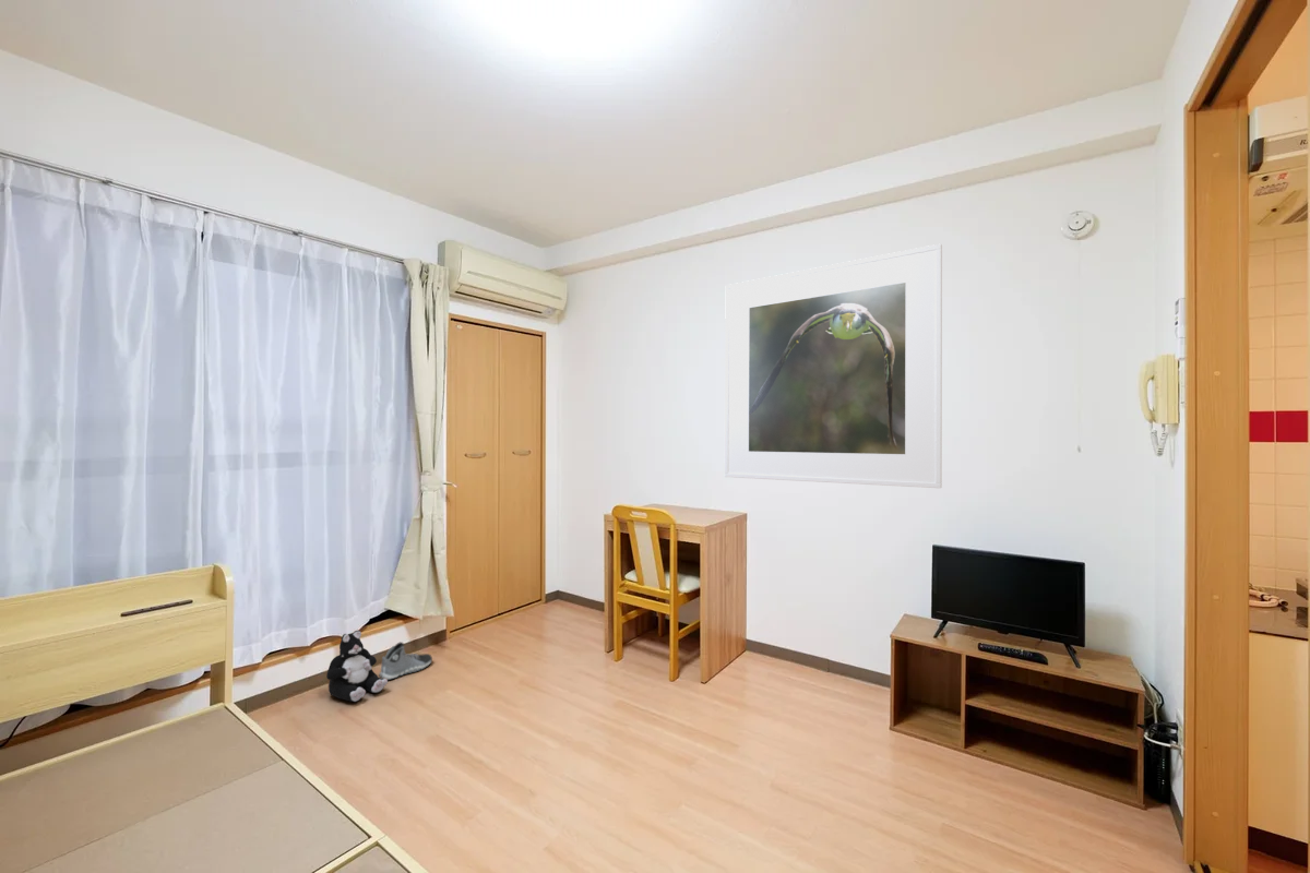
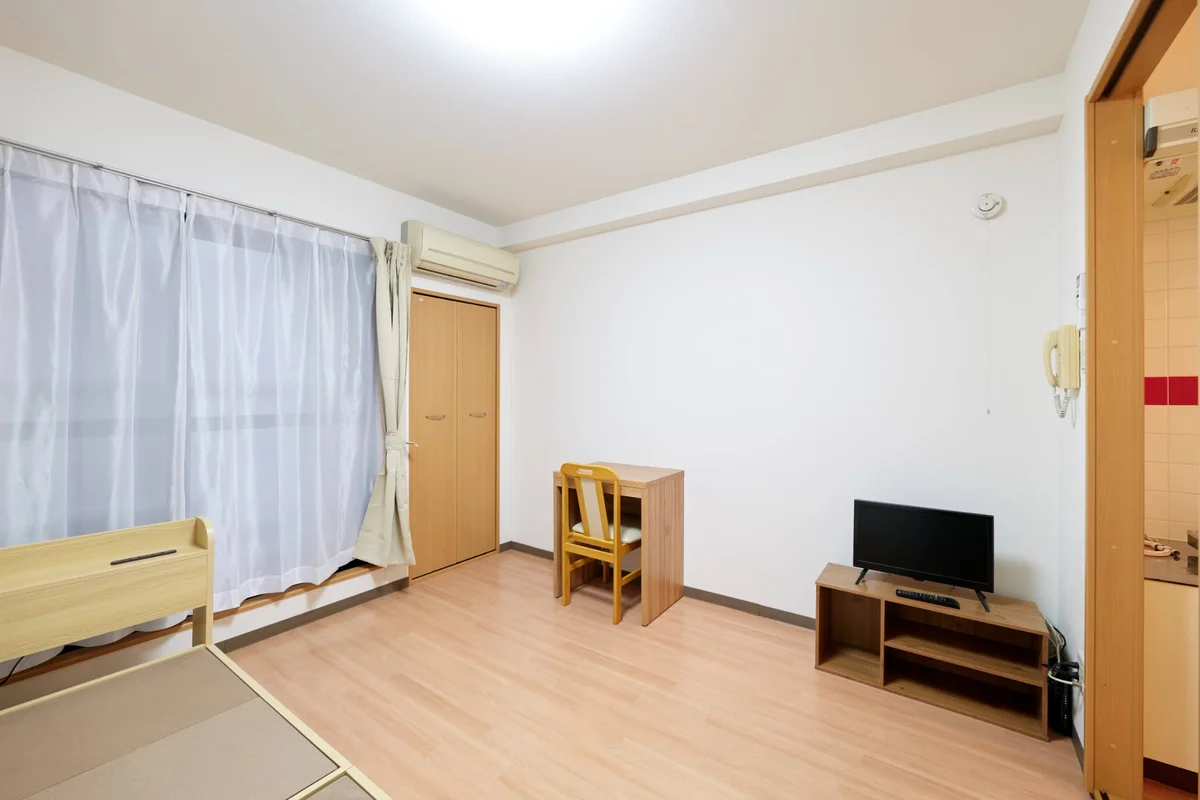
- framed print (820, 374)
- sneaker (407, 656)
- plush toy (354, 662)
